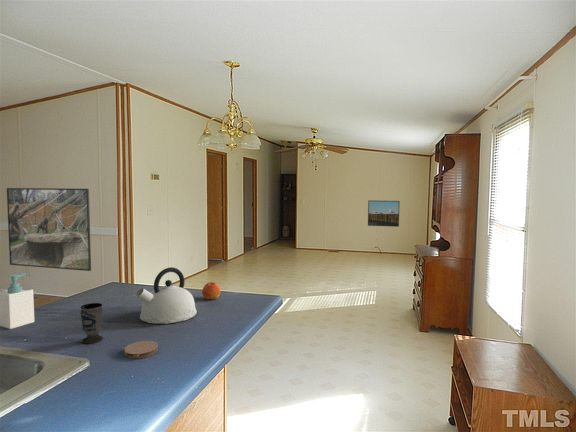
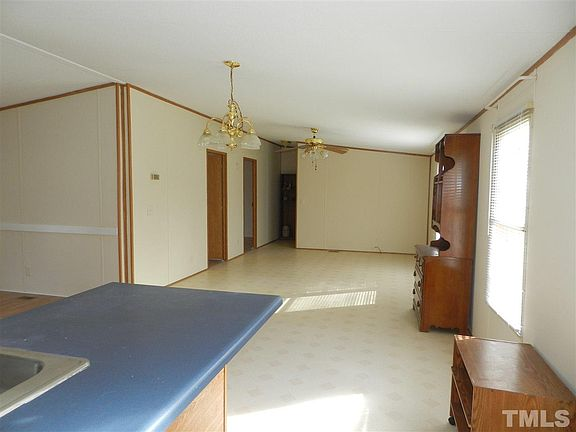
- coaster (141, 349)
- cup (92, 322)
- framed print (383, 213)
- apple (211, 290)
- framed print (47, 228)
- soap bottle (15, 299)
- kettle (166, 291)
